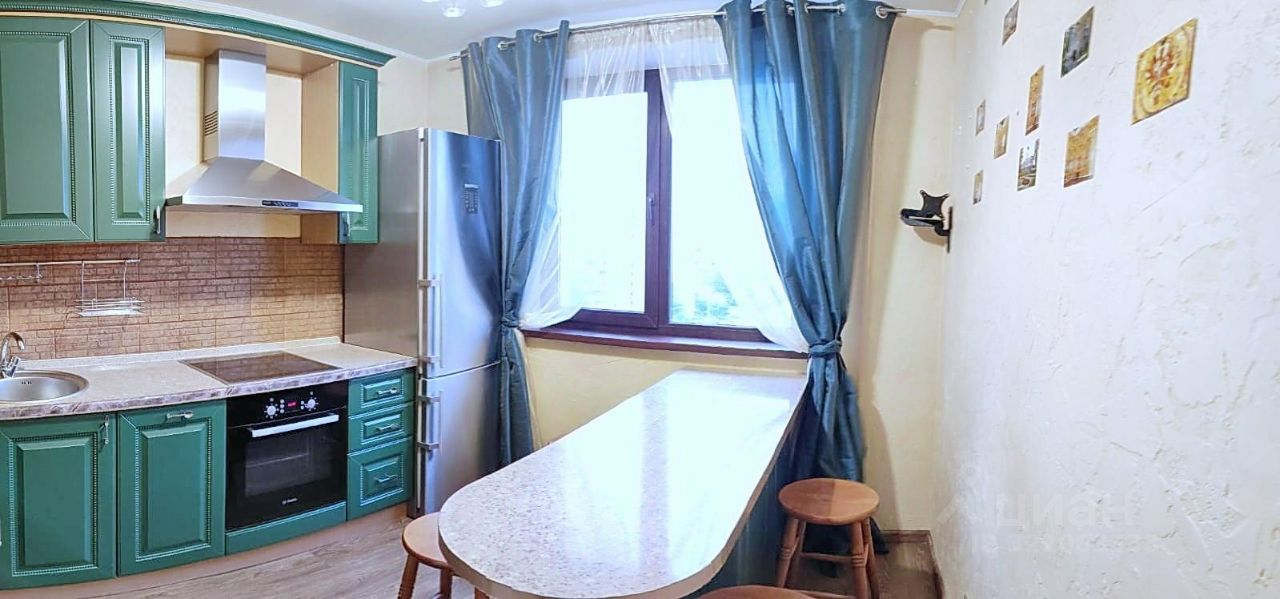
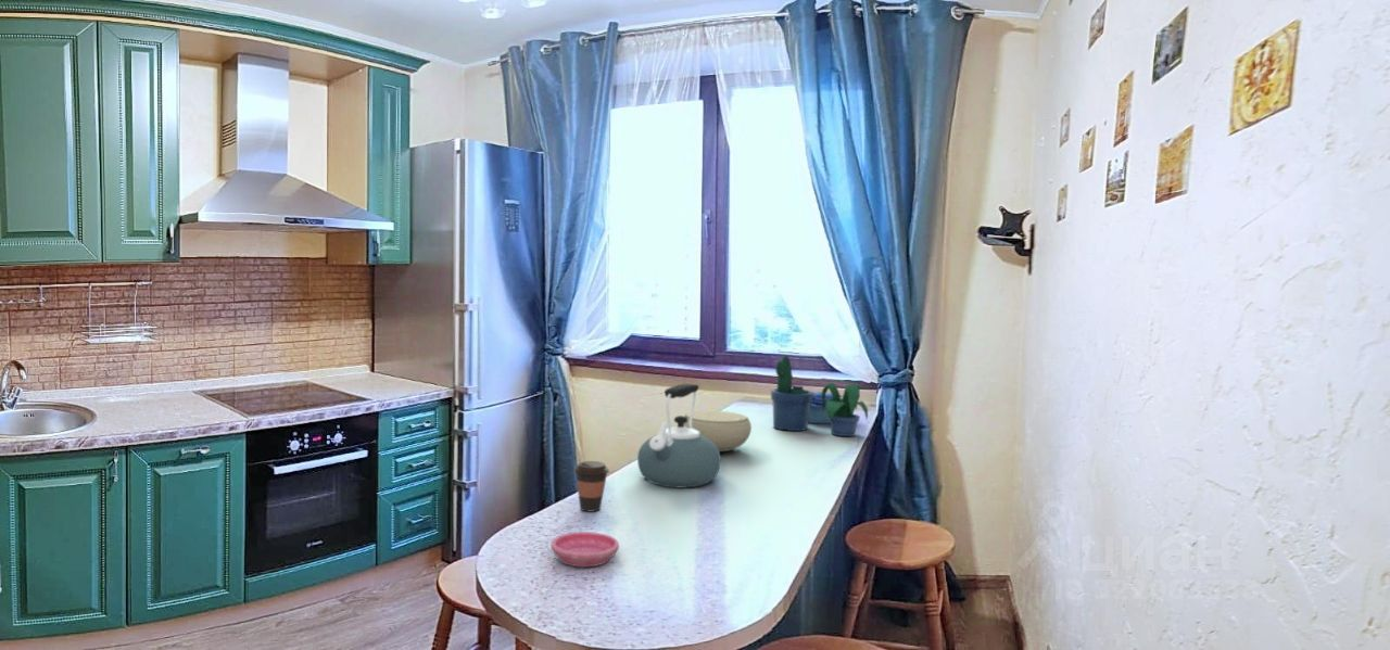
+ kettle (677, 434)
+ bowl (716, 433)
+ potted plant (826, 391)
+ coffee cup (591, 486)
+ saucer (584, 550)
